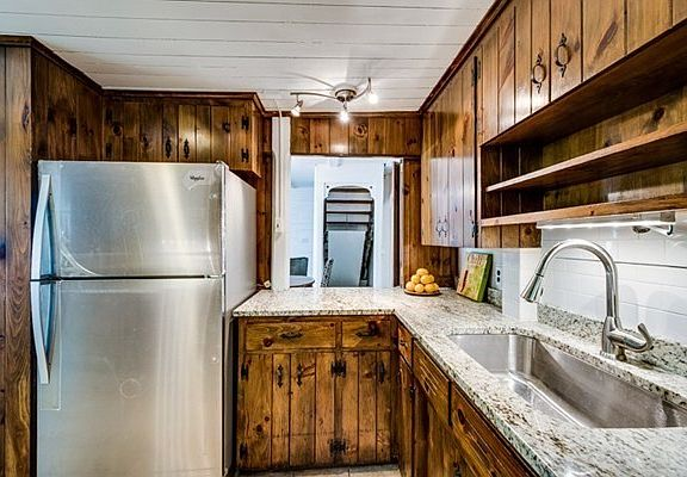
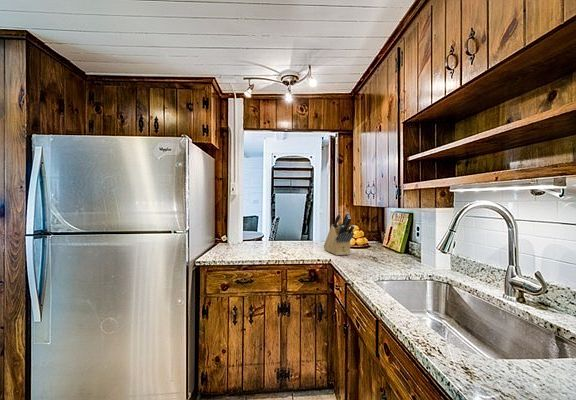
+ knife block (338, 232)
